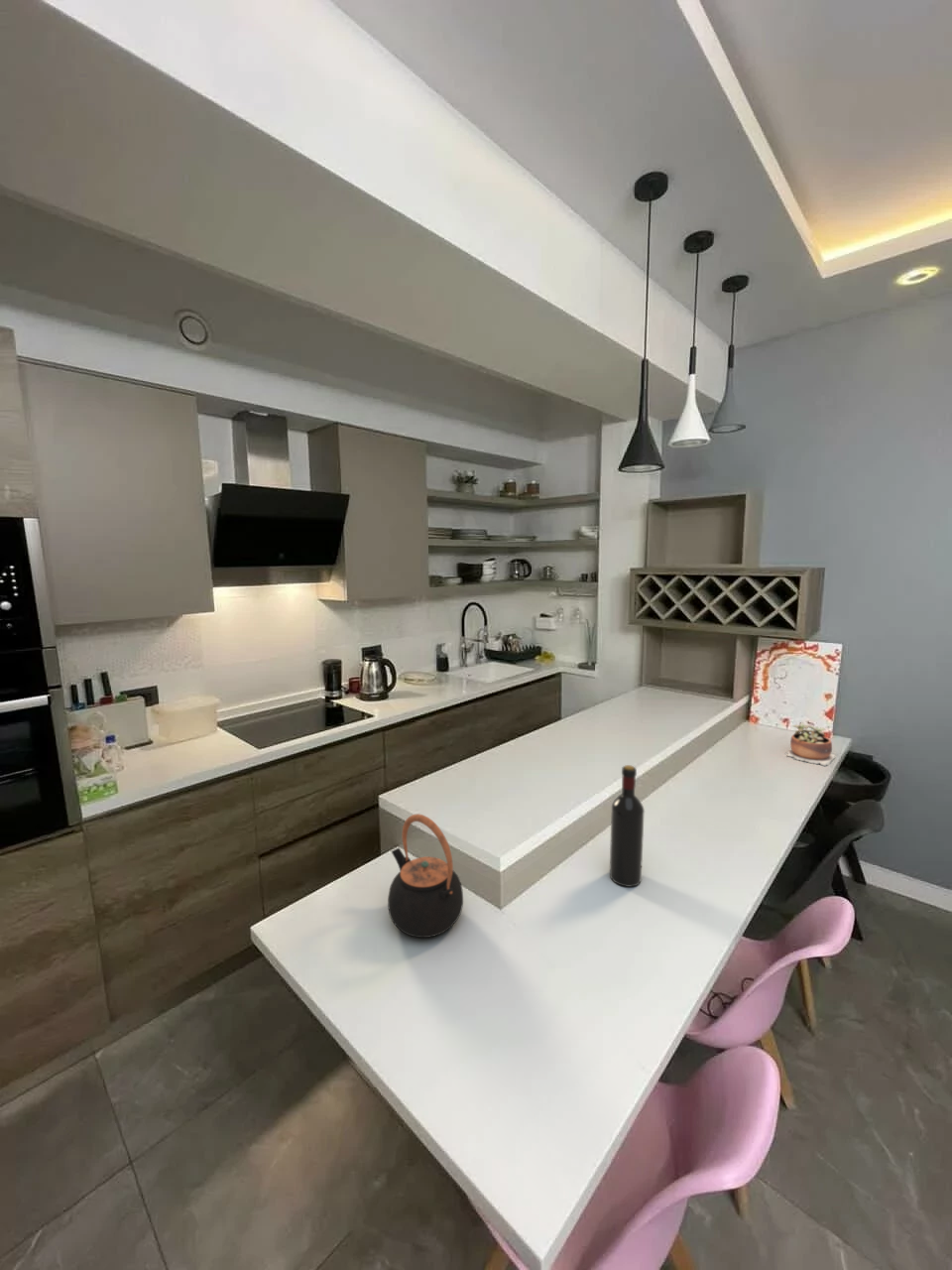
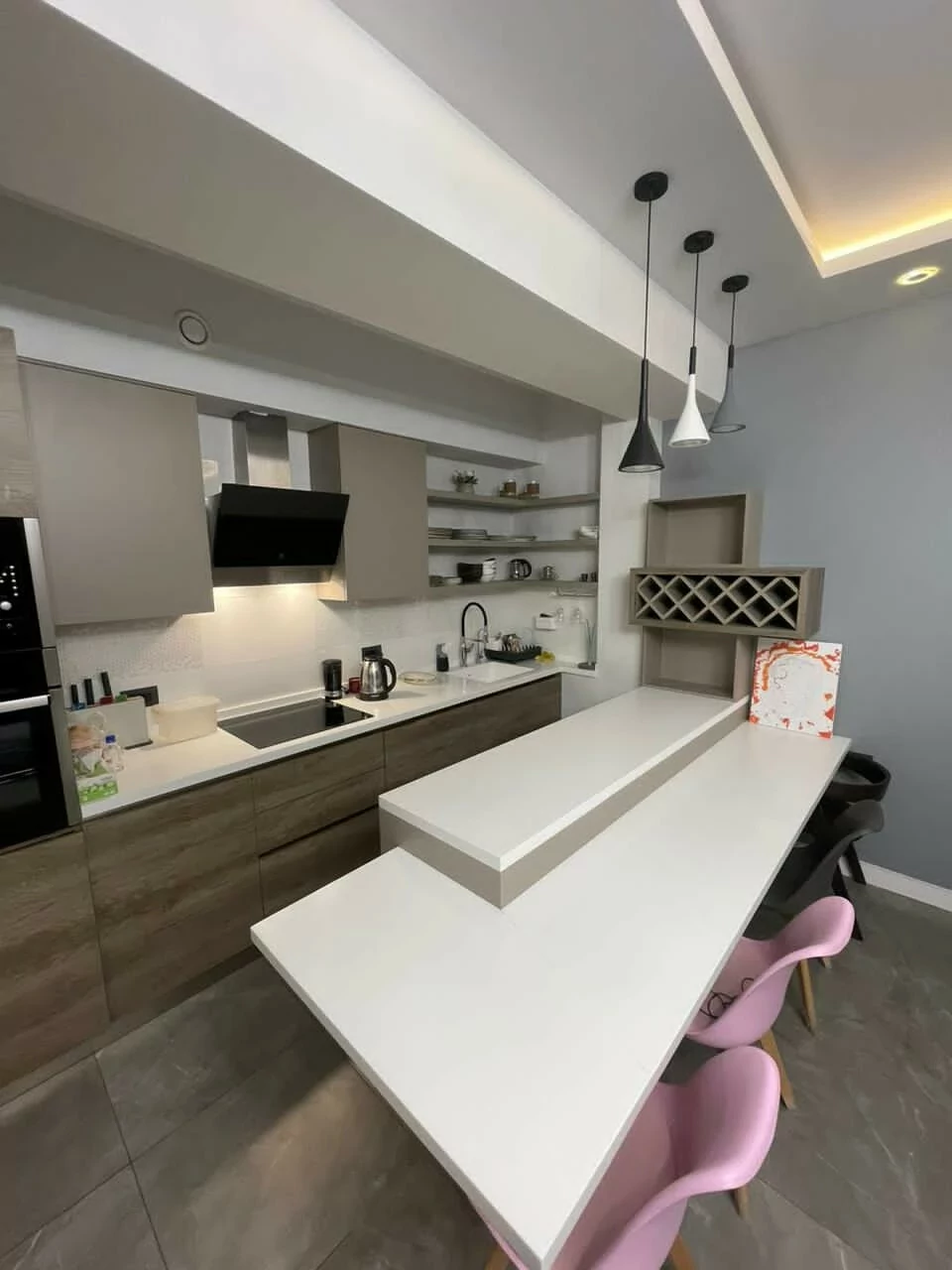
- teapot (420, 864)
- succulent plant (810, 741)
- wine bottle (627, 823)
